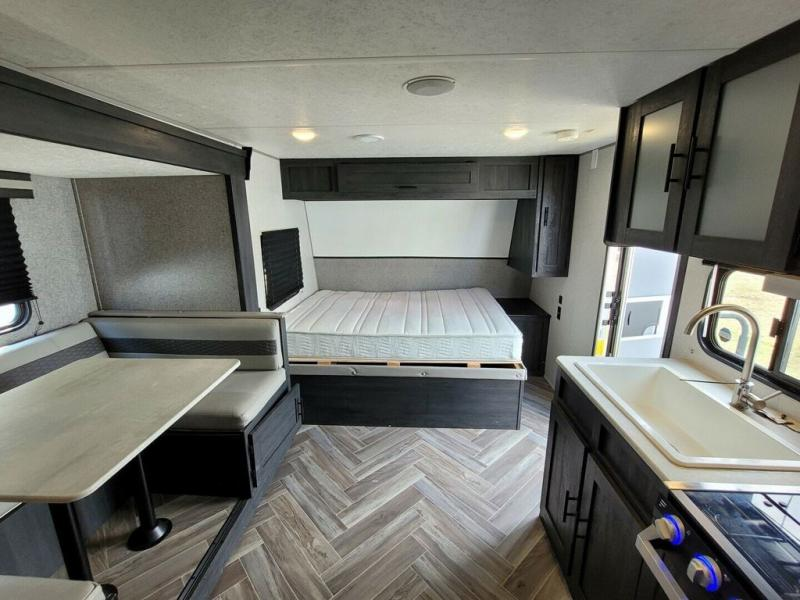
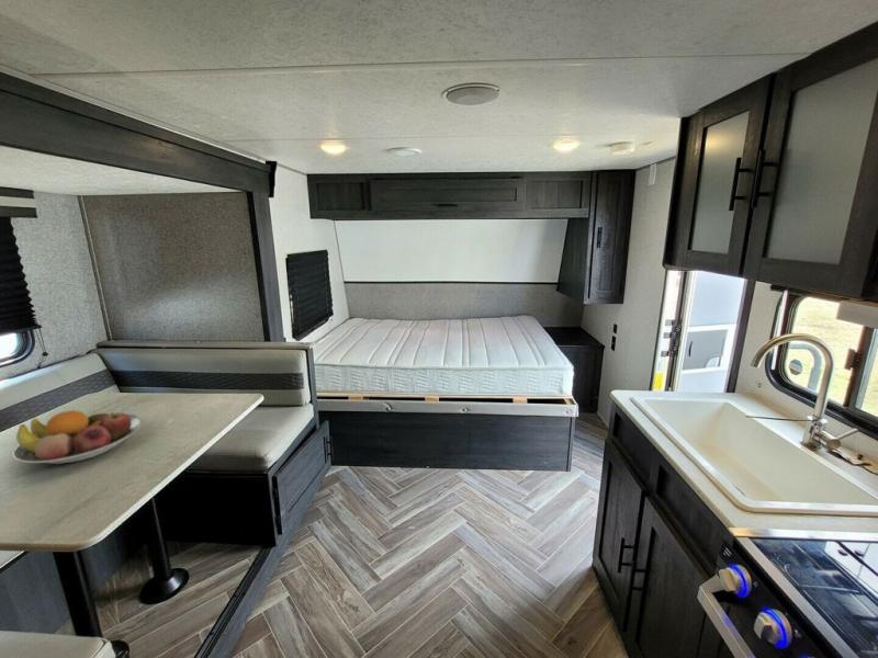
+ fruit bowl (81, 431)
